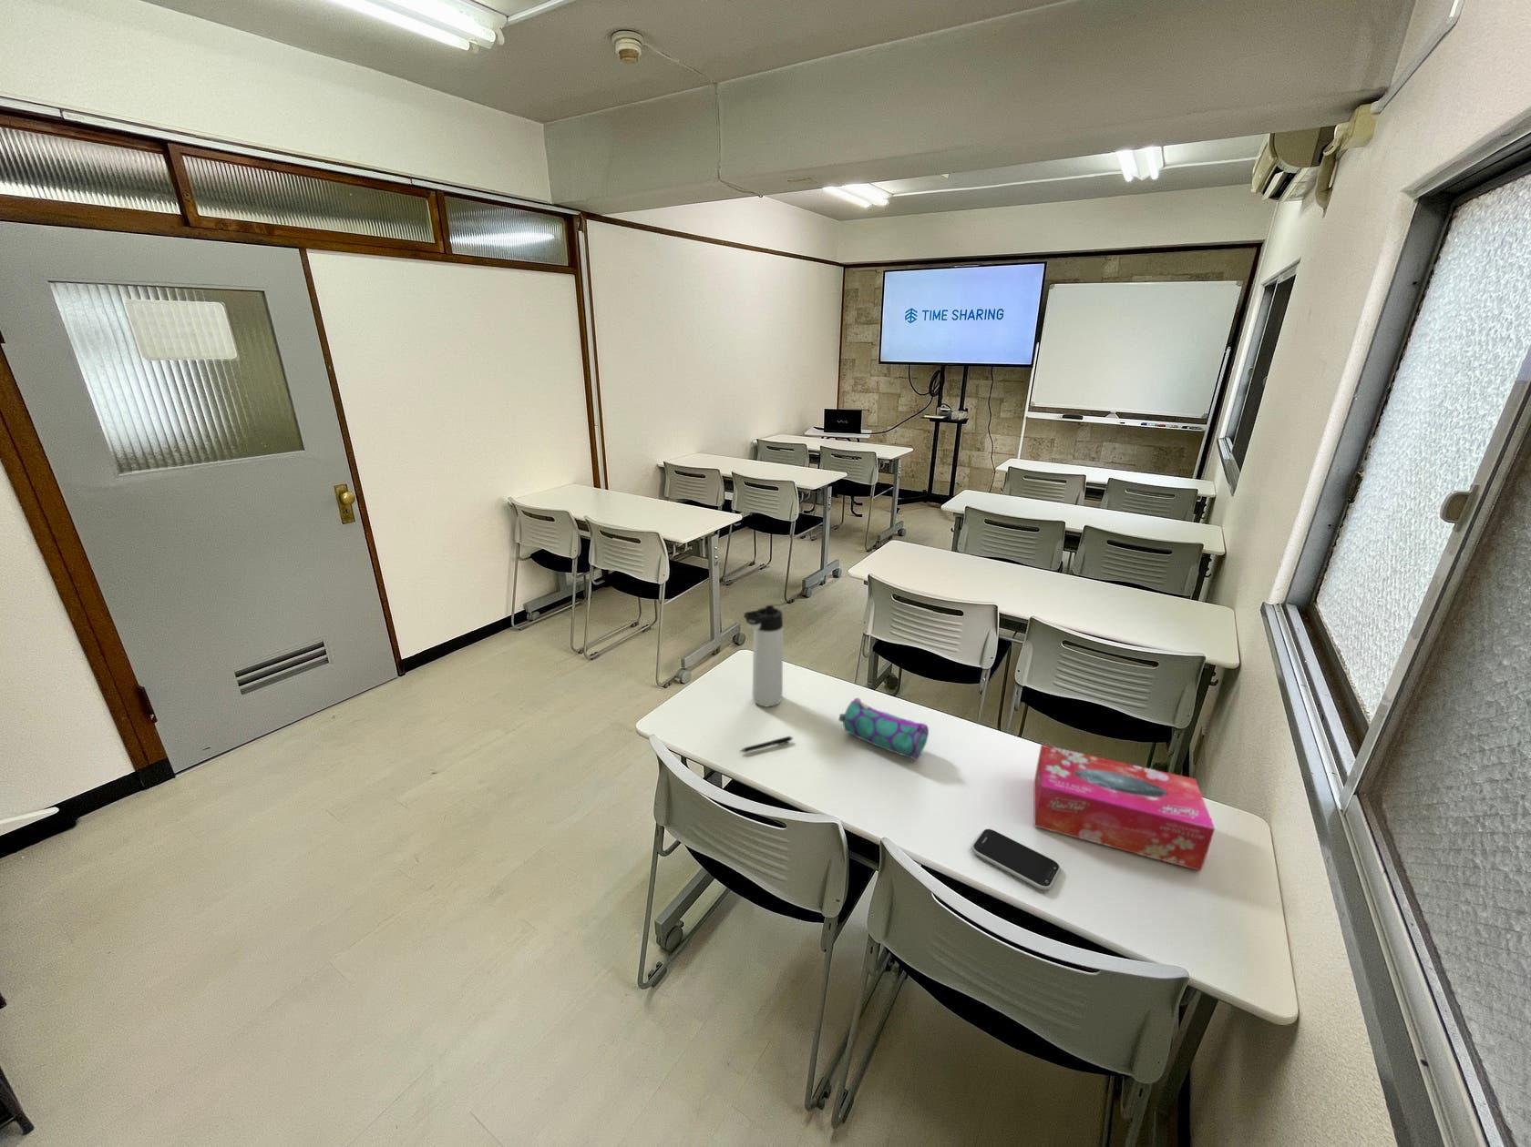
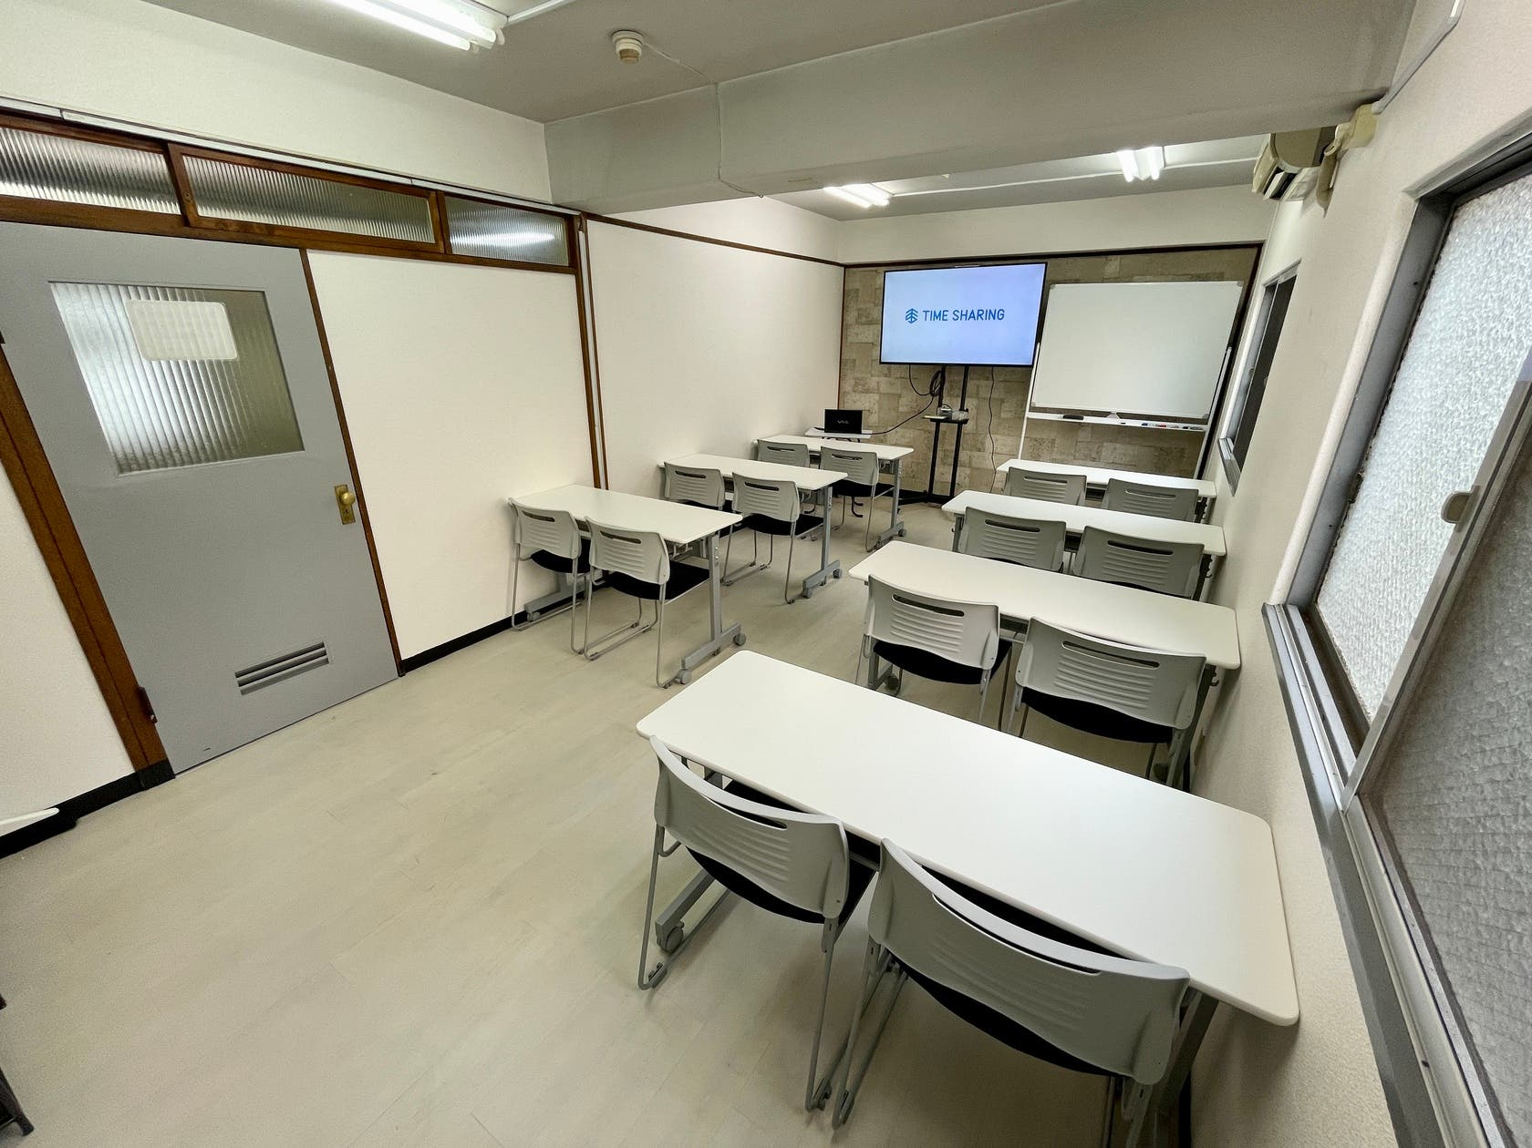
- smartphone (1014, 858)
- thermos bottle (763, 658)
- pen (766, 743)
- pencil case (884, 728)
- tissue box (1114, 802)
